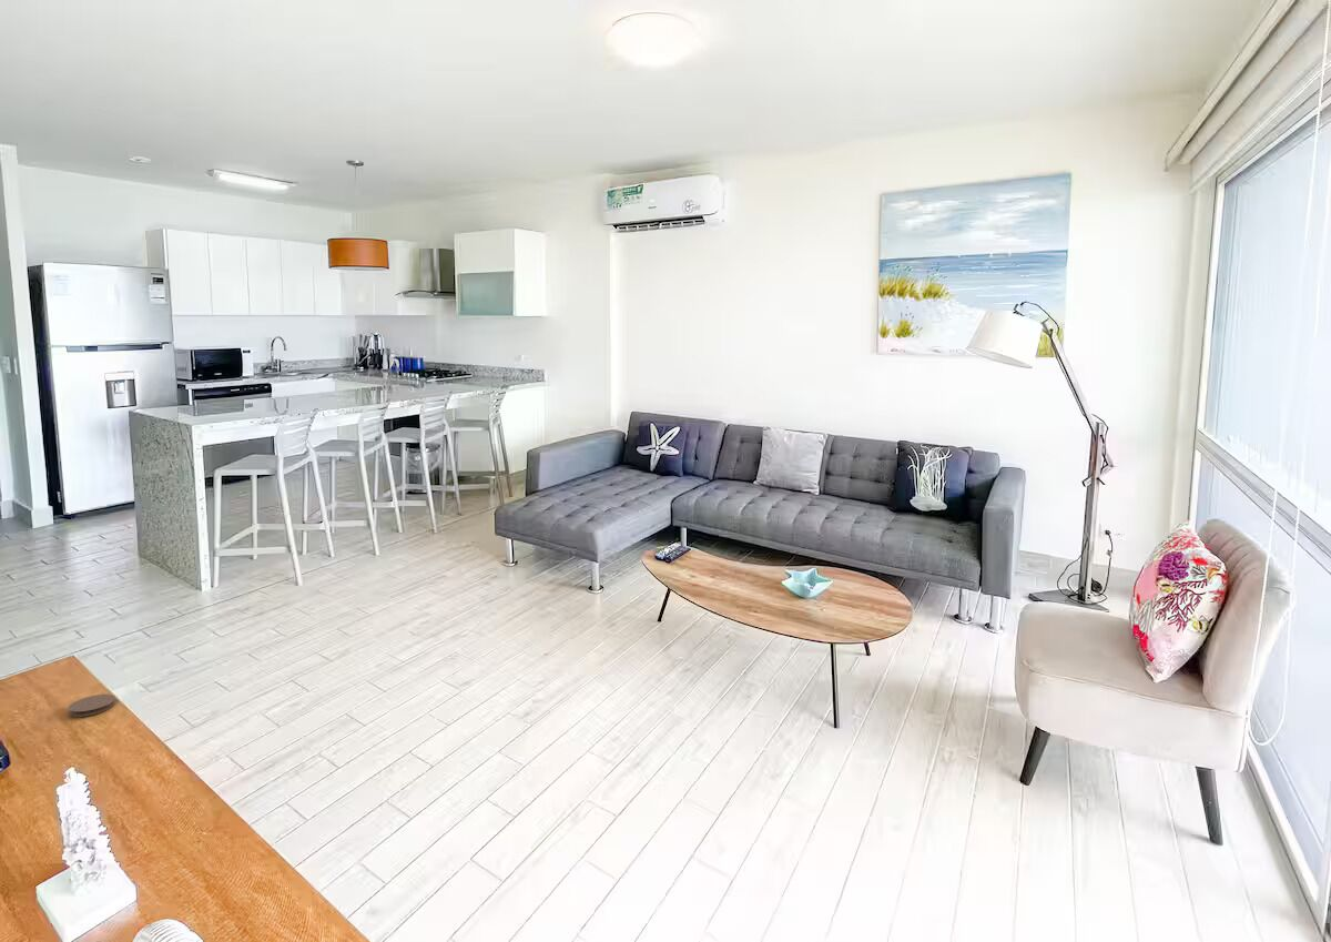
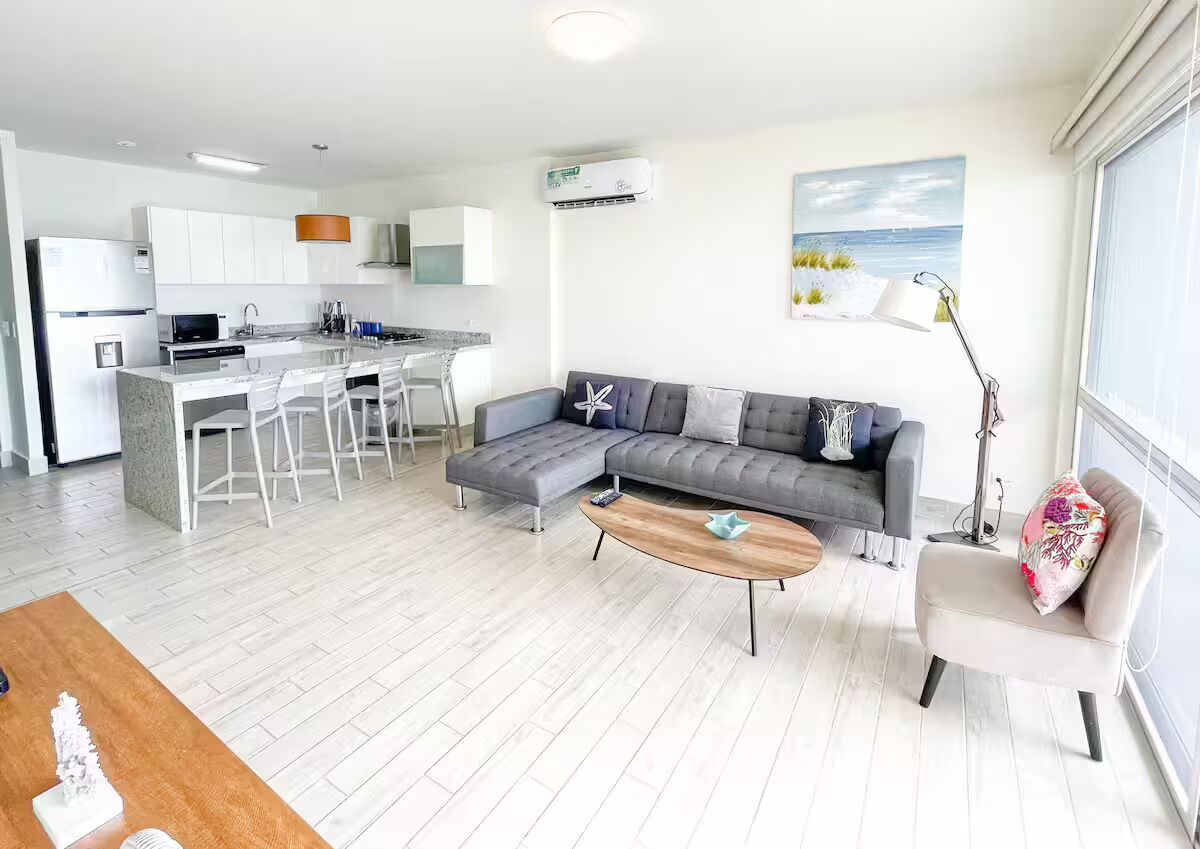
- coaster (92, 705)
